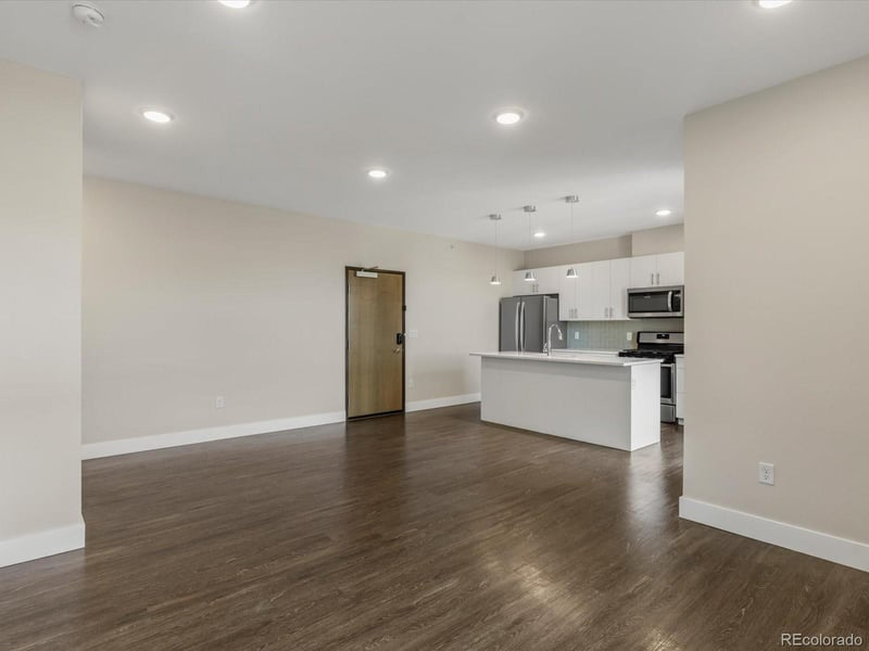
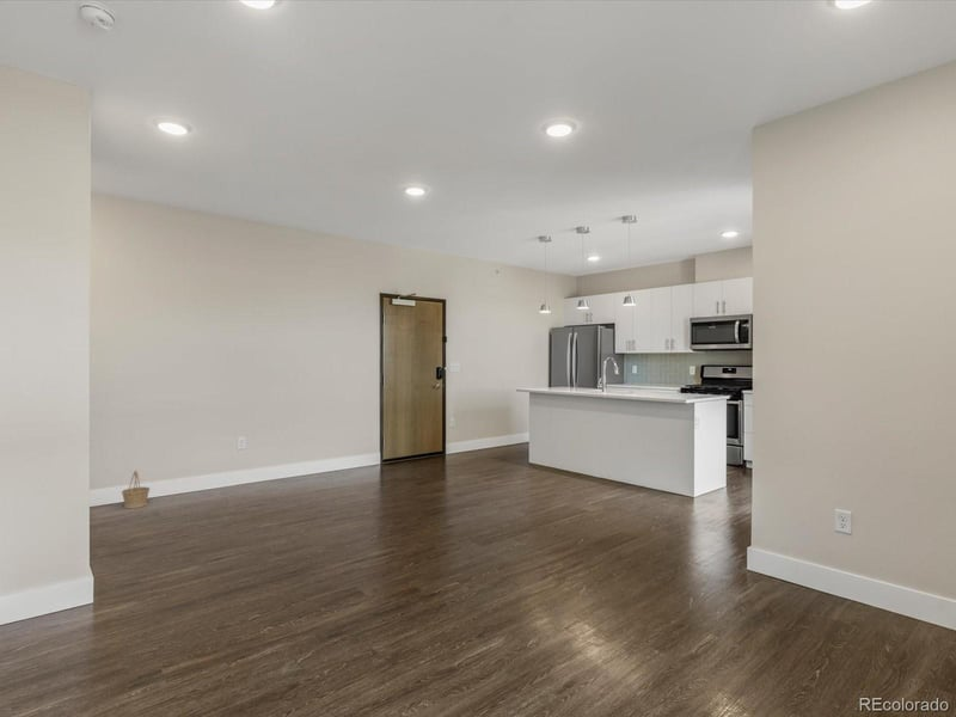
+ basket (135, 488)
